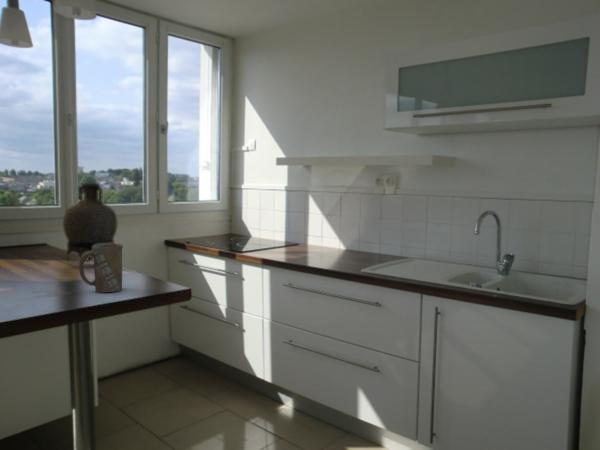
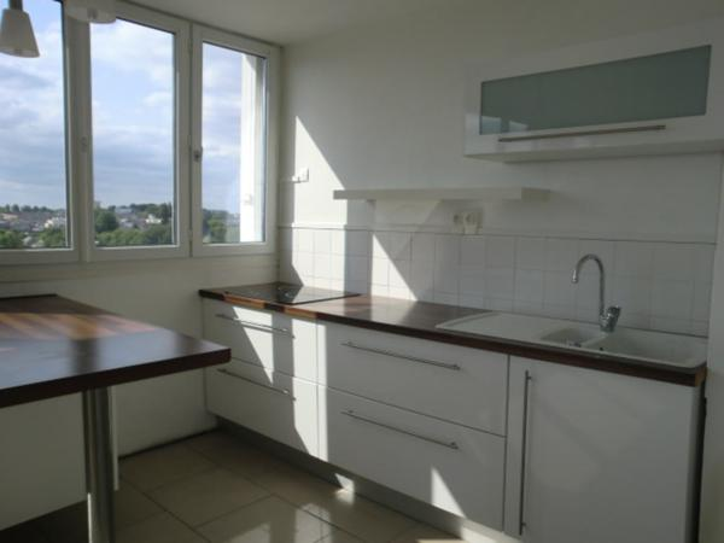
- mug (102, 267)
- vase (90, 224)
